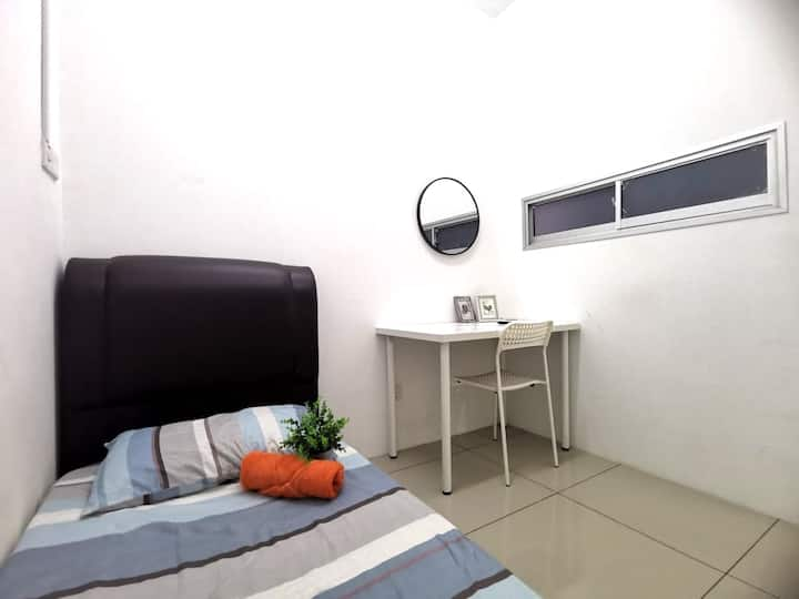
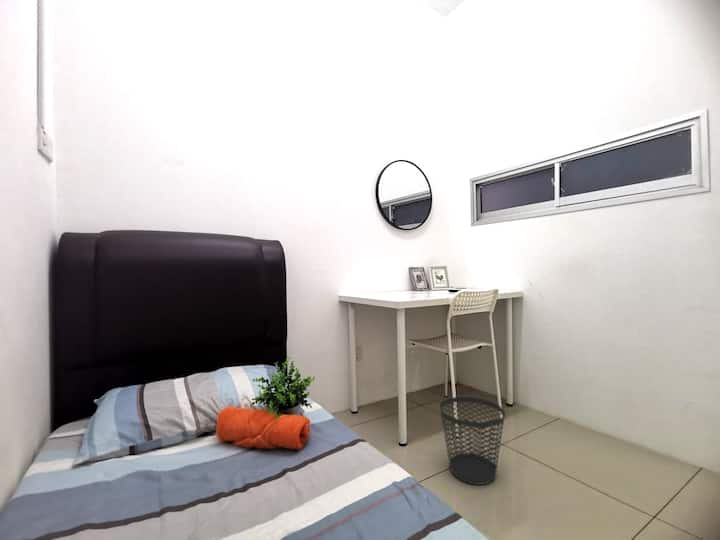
+ wastebasket (471, 439)
